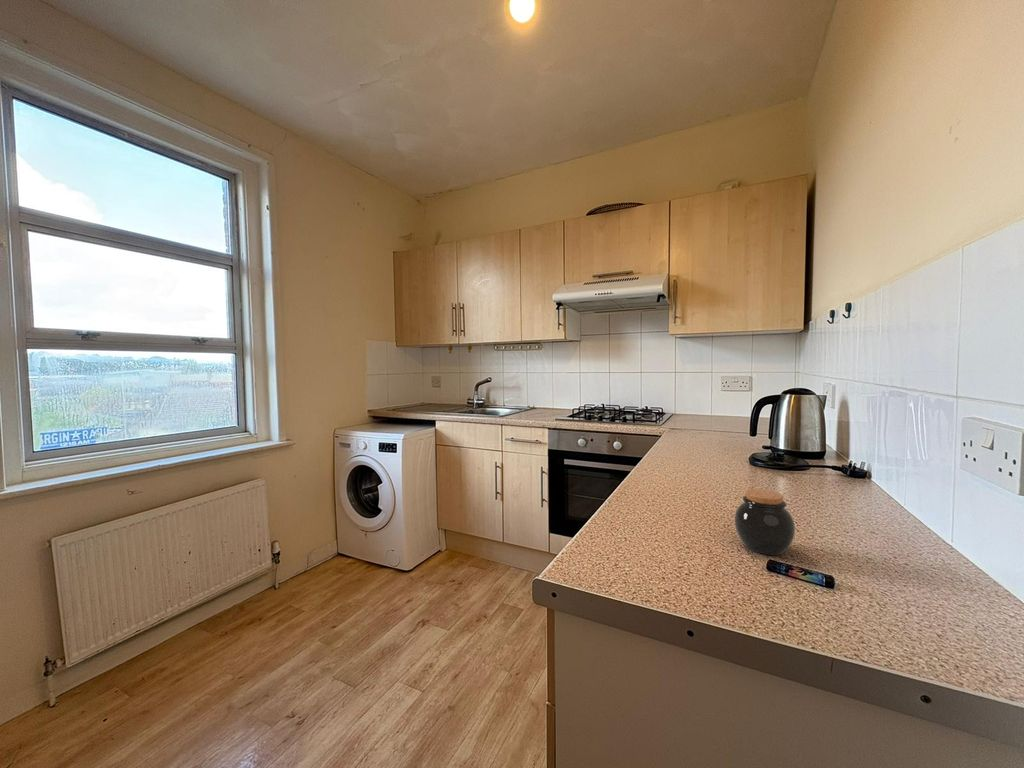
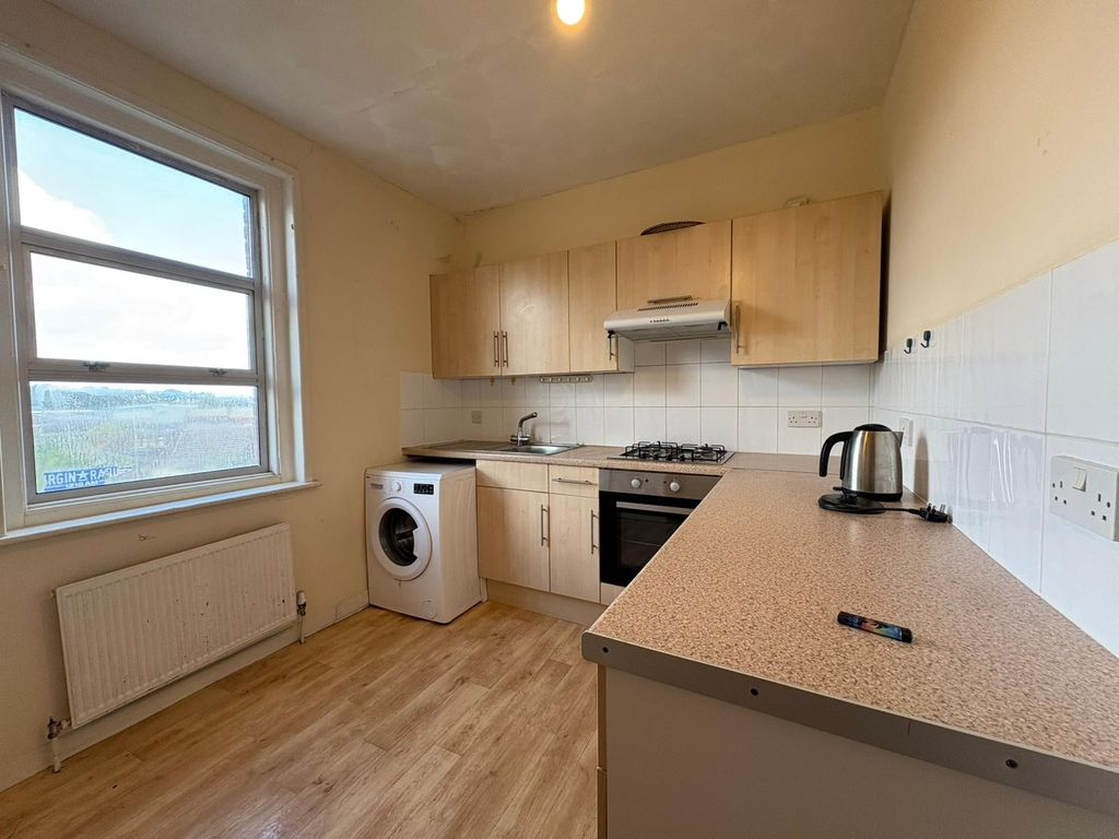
- jar (763, 520)
